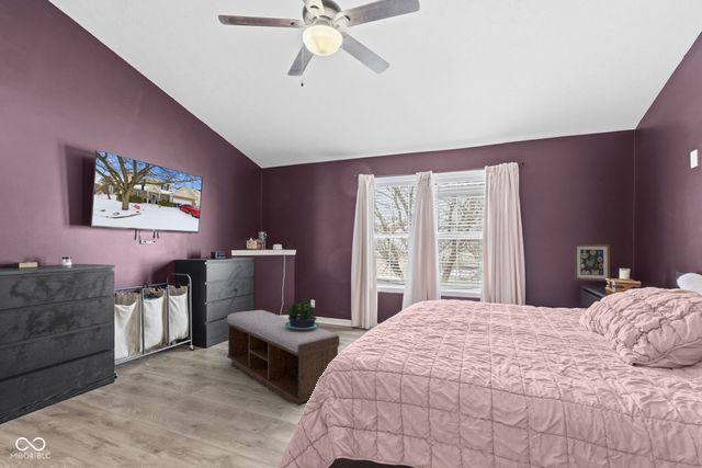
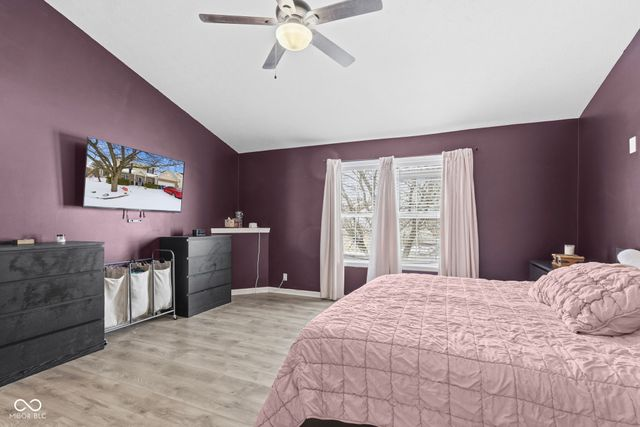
- bench (275, 349)
- wall art (591, 262)
- potted plant (298, 313)
